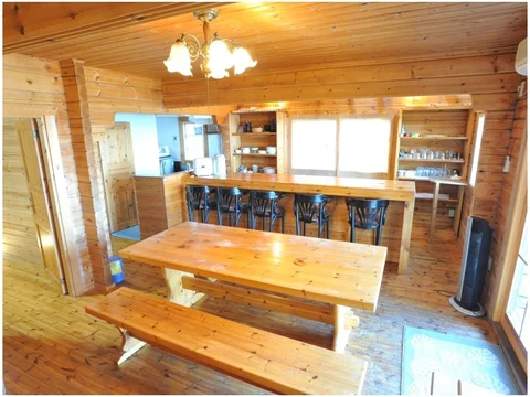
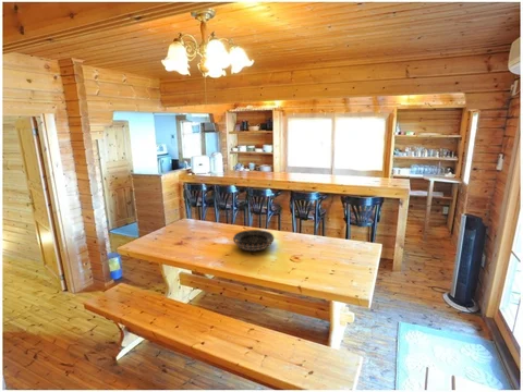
+ decorative bowl (253, 242)
